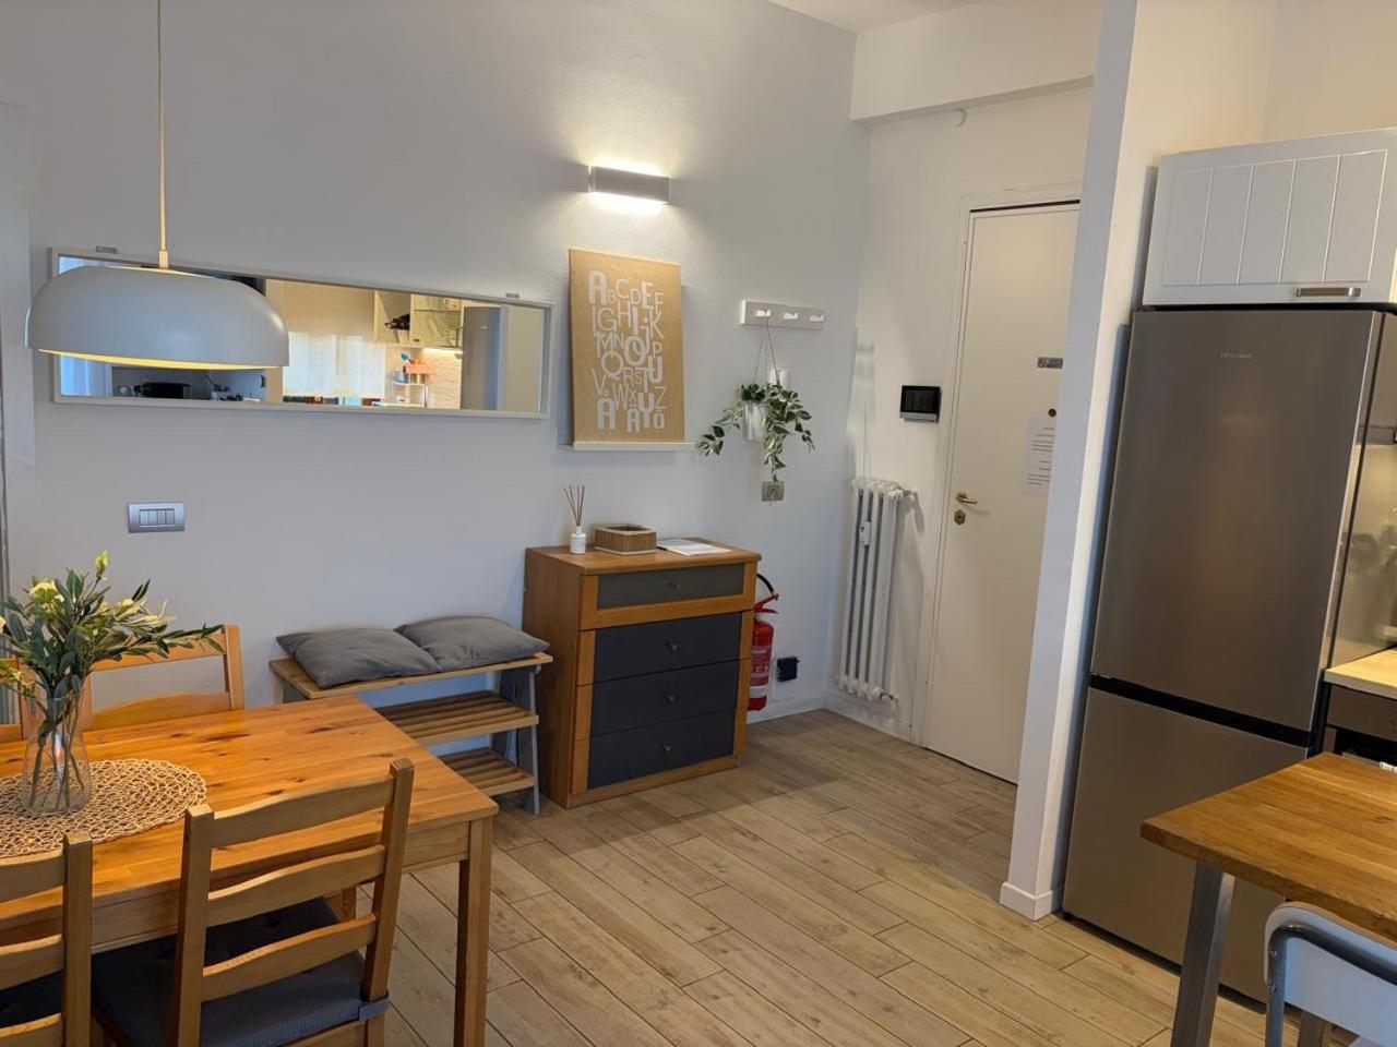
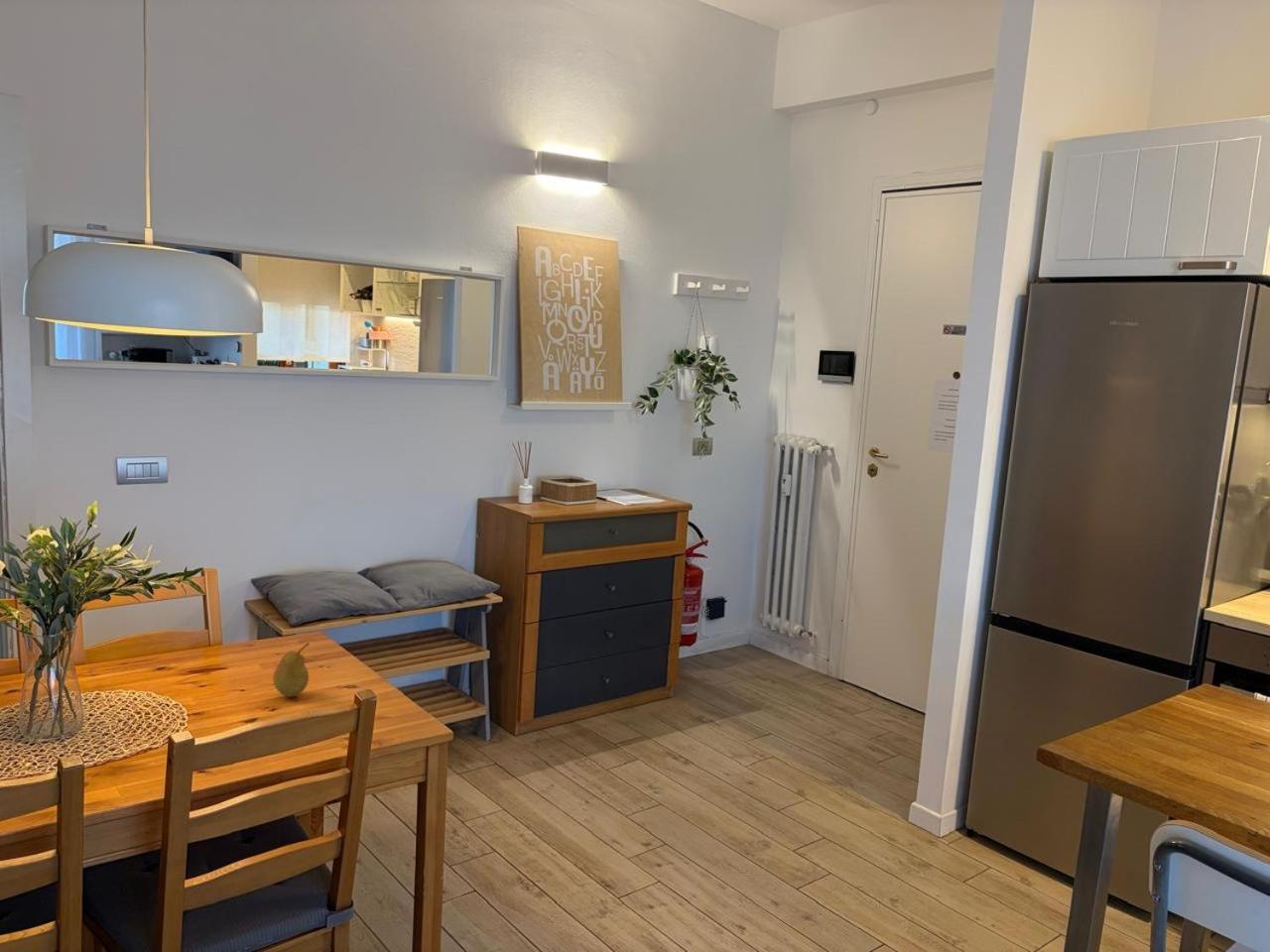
+ fruit (291, 670)
